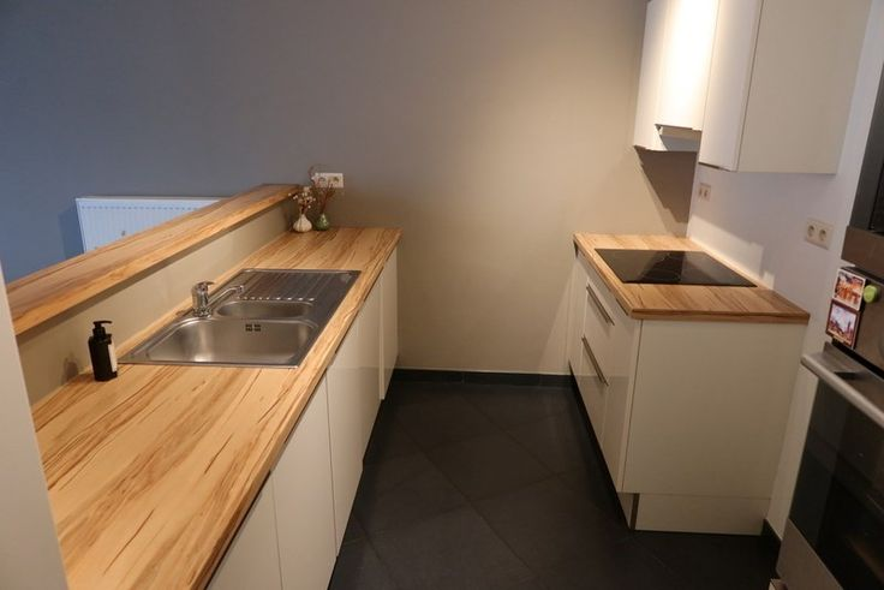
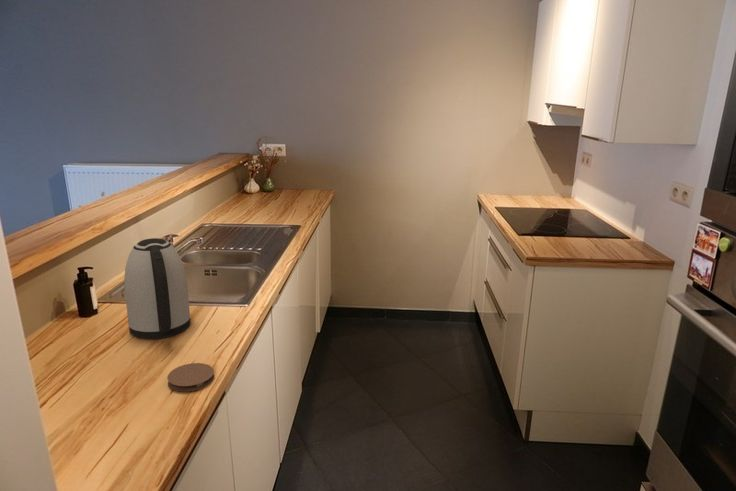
+ kettle (157, 287)
+ coaster (191, 376)
